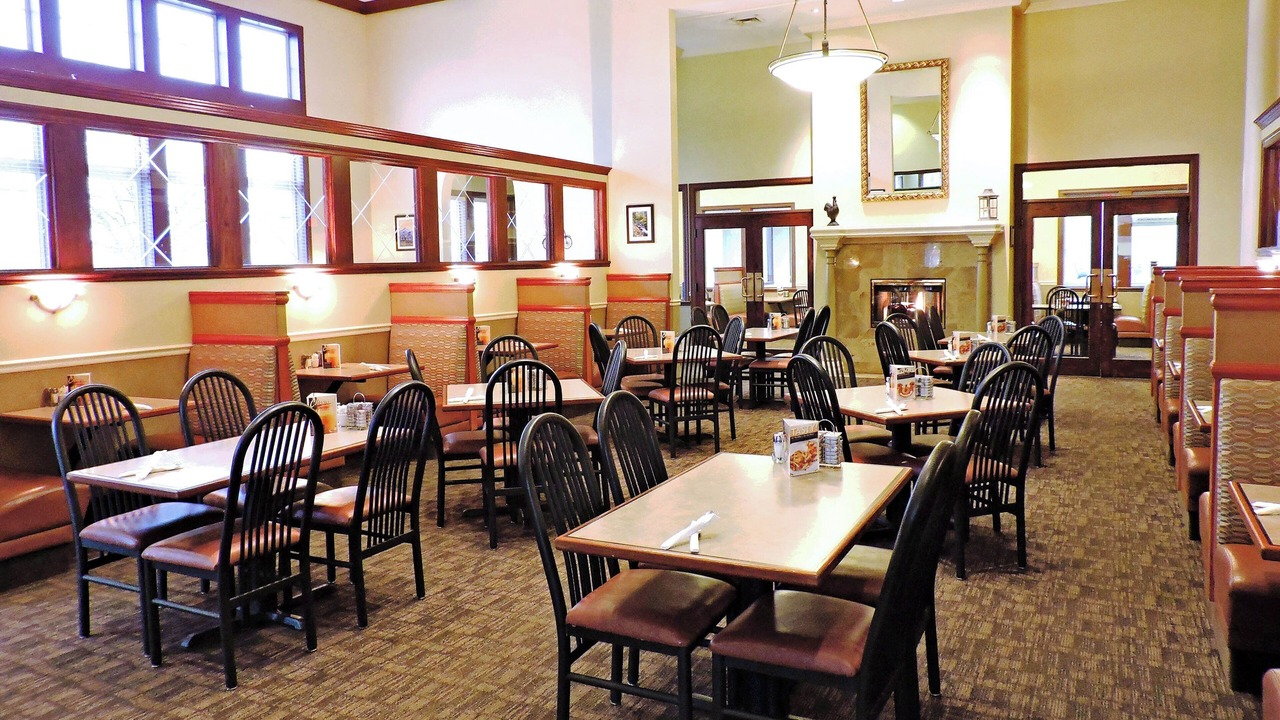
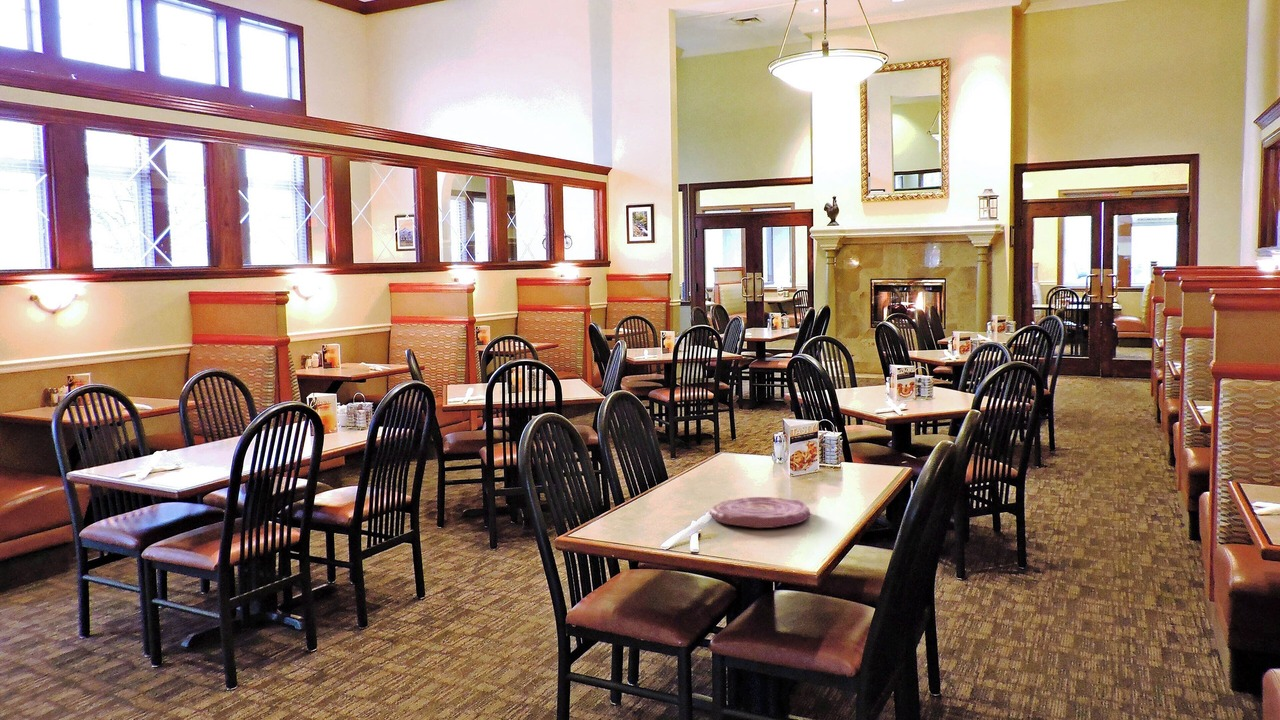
+ plate (760, 511)
